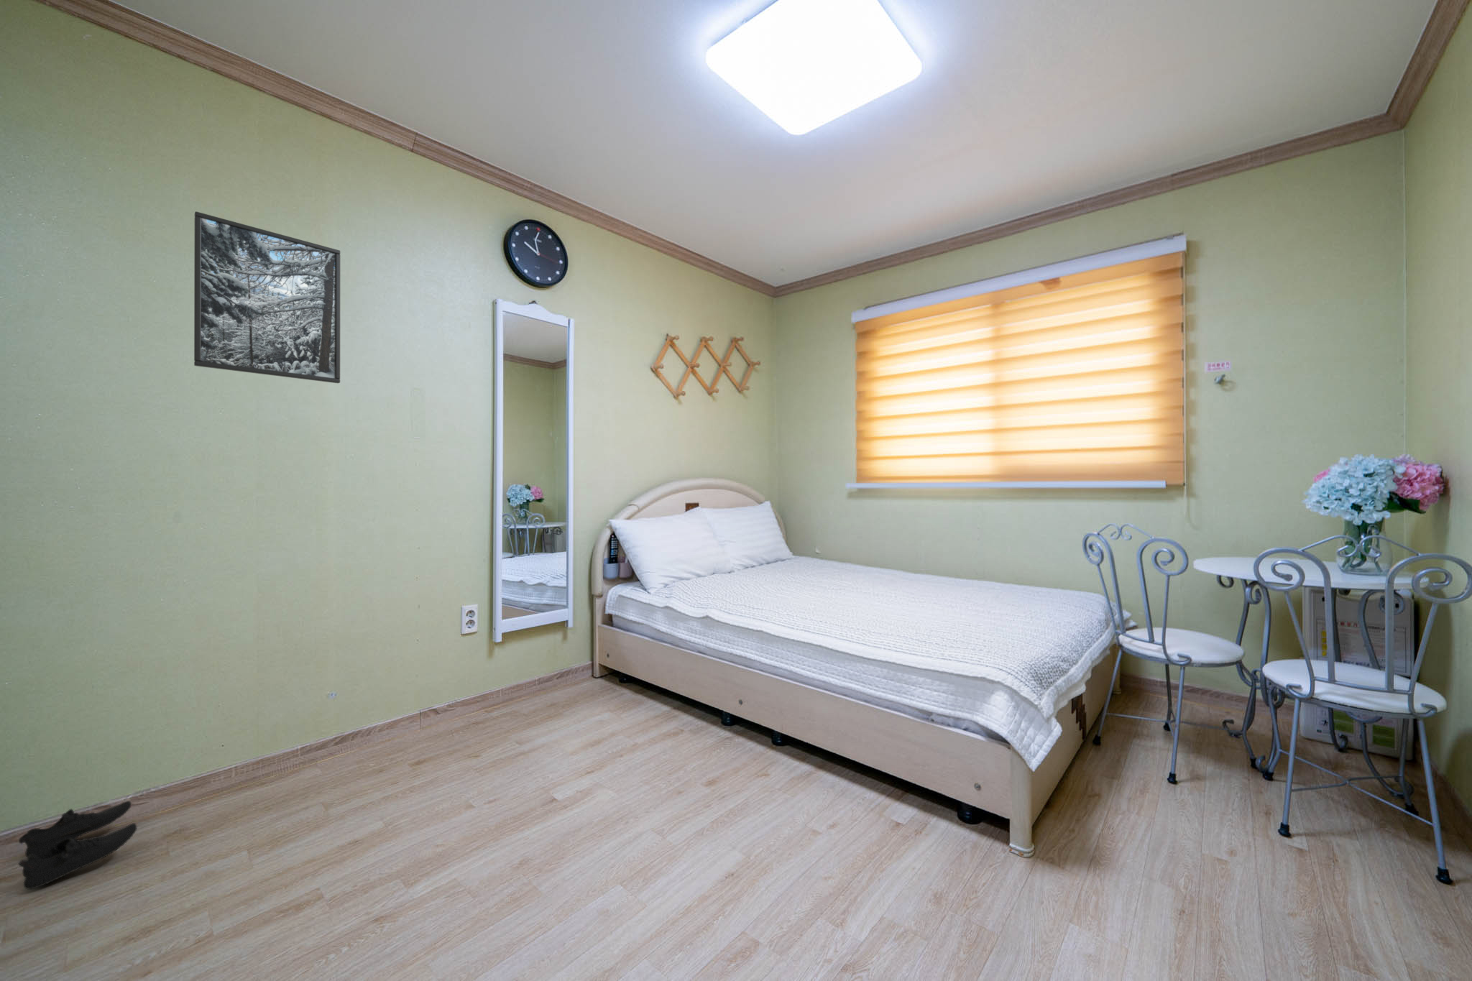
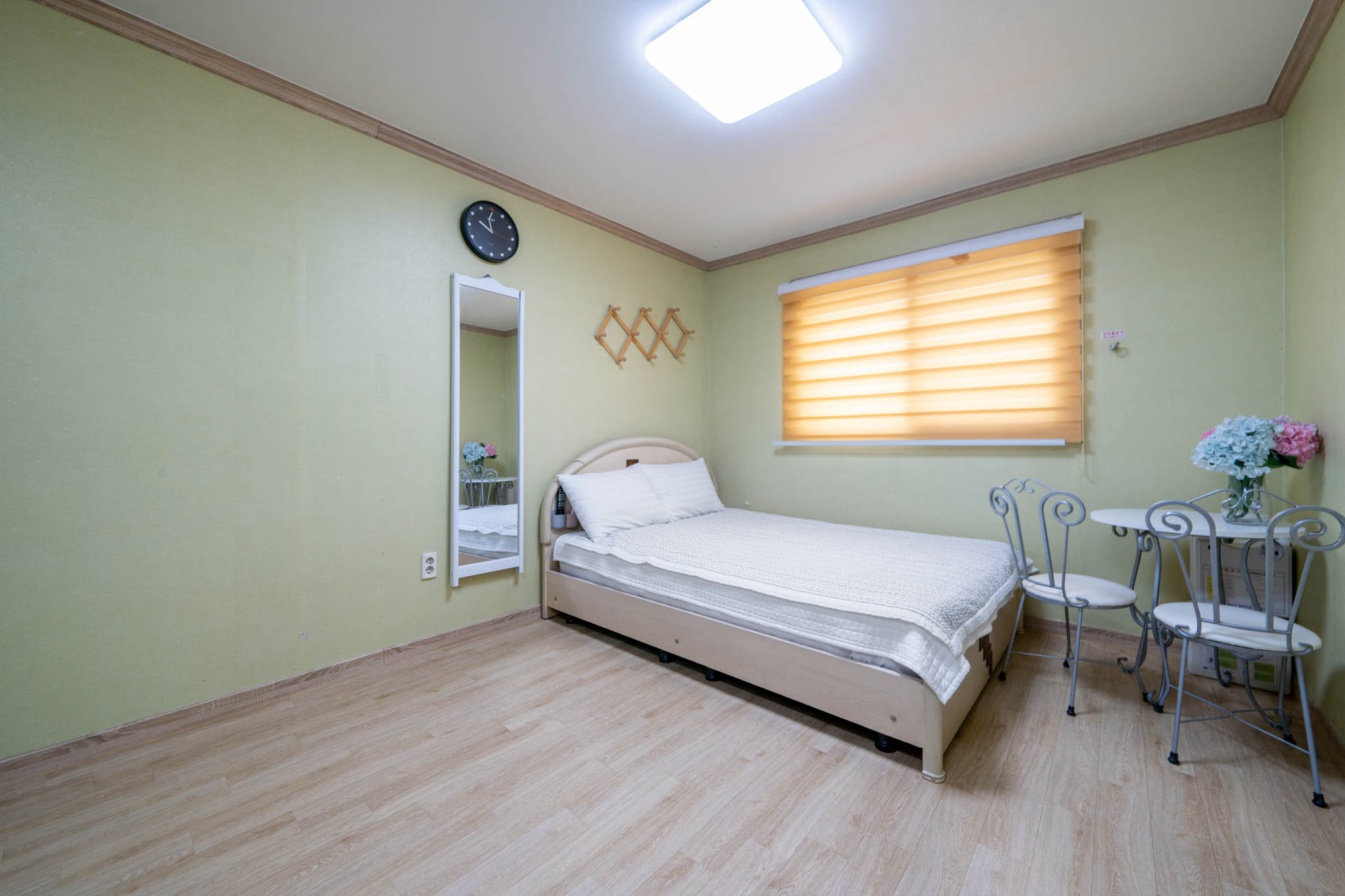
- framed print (273, 303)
- shoe (79, 836)
